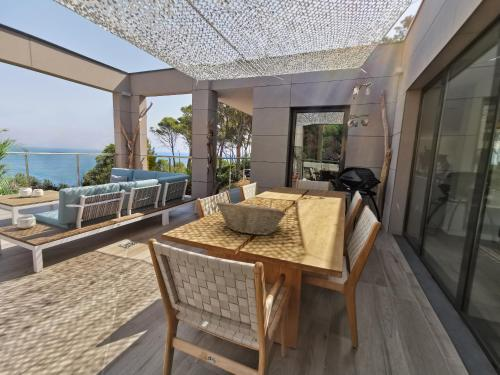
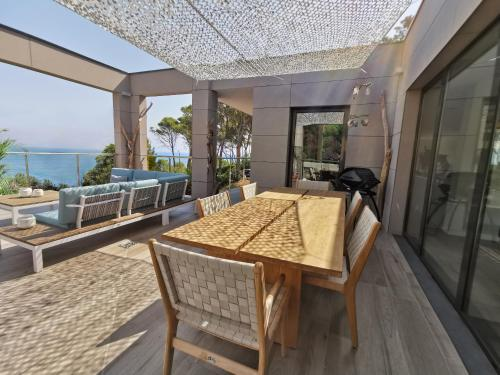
- fruit basket (250, 214)
